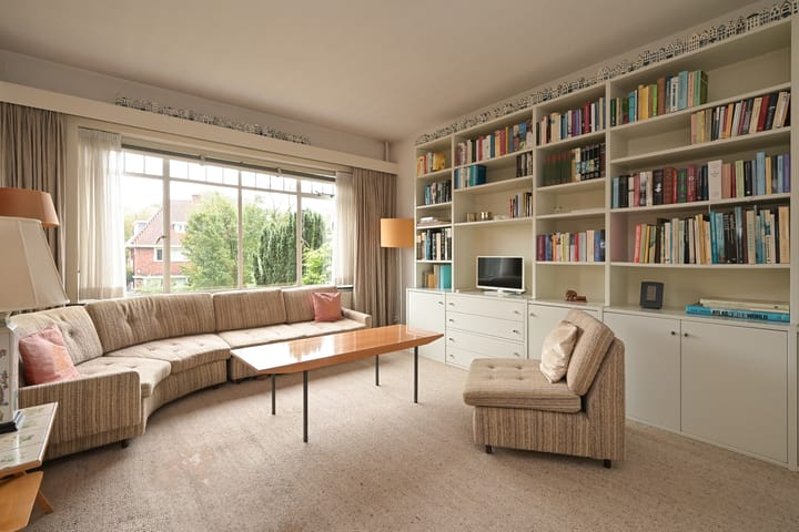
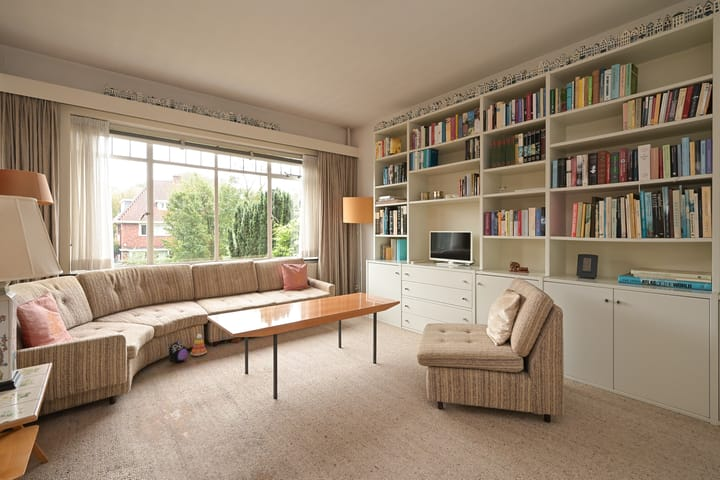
+ plush toy (178, 350)
+ stacking toy (198, 344)
